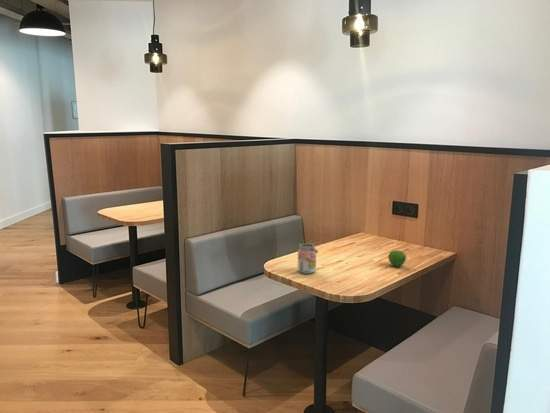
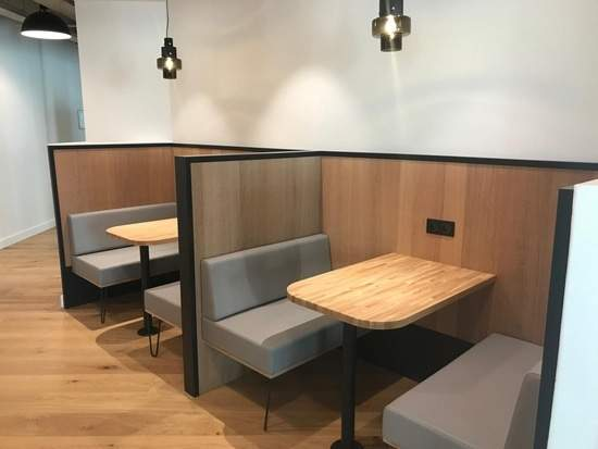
- beverage can (307, 258)
- apple (396, 258)
